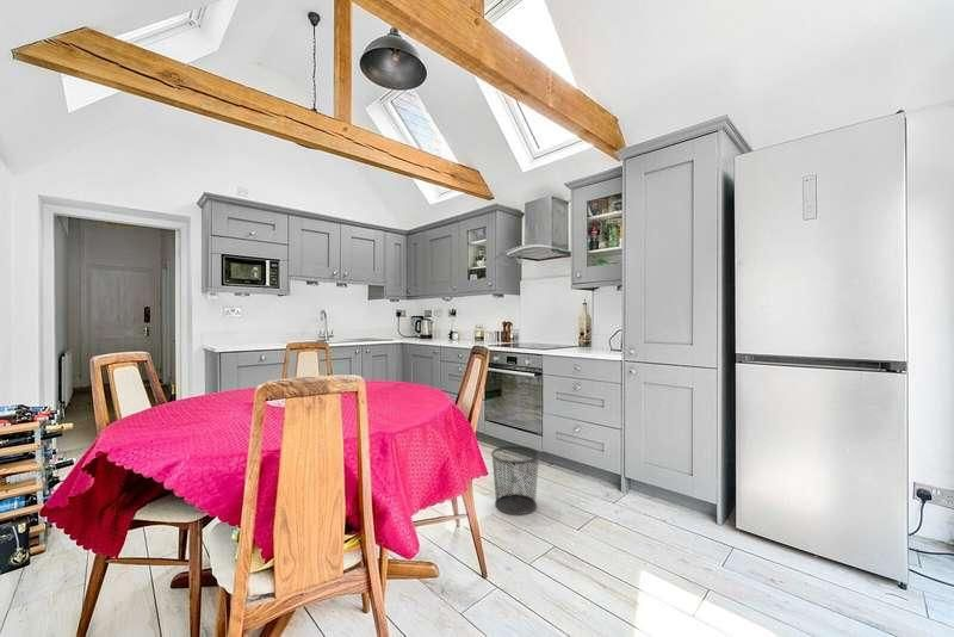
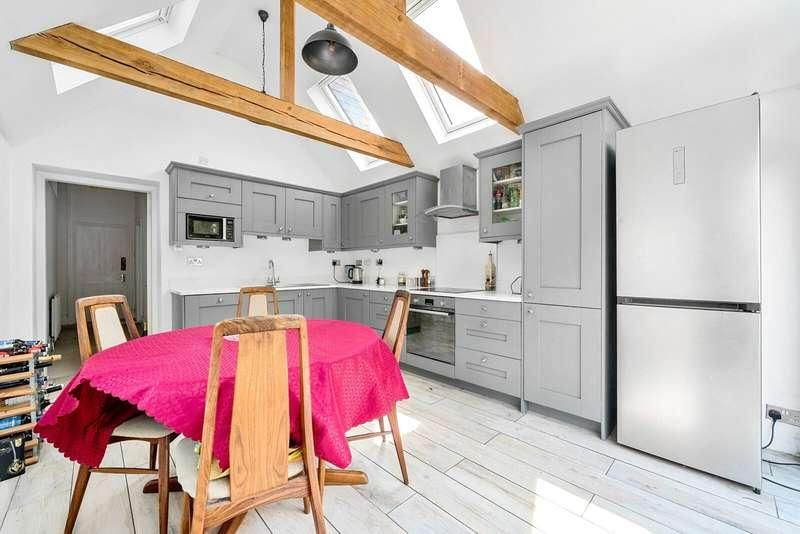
- waste bin (515, 478)
